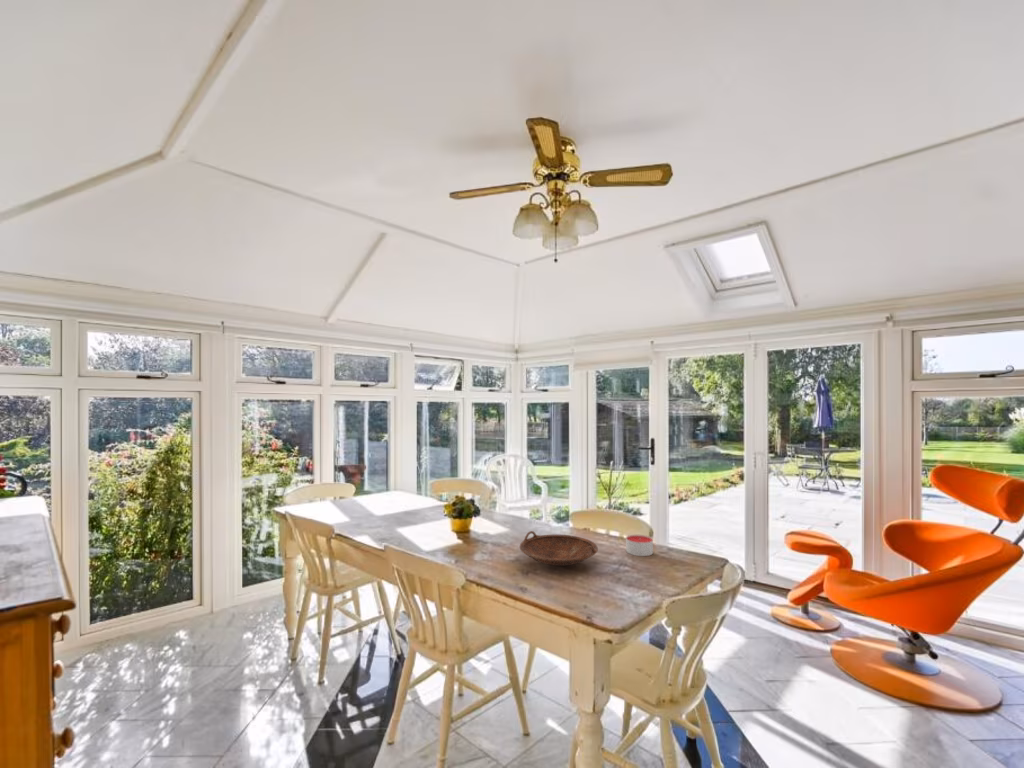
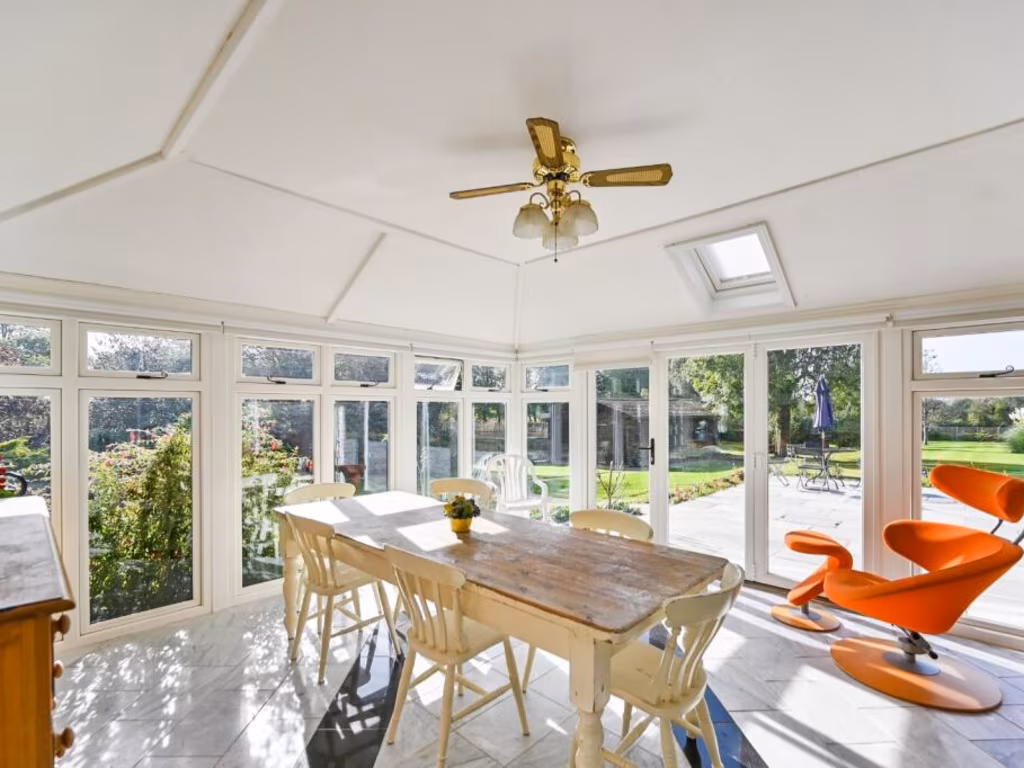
- candle (639, 544)
- bowl (558, 550)
